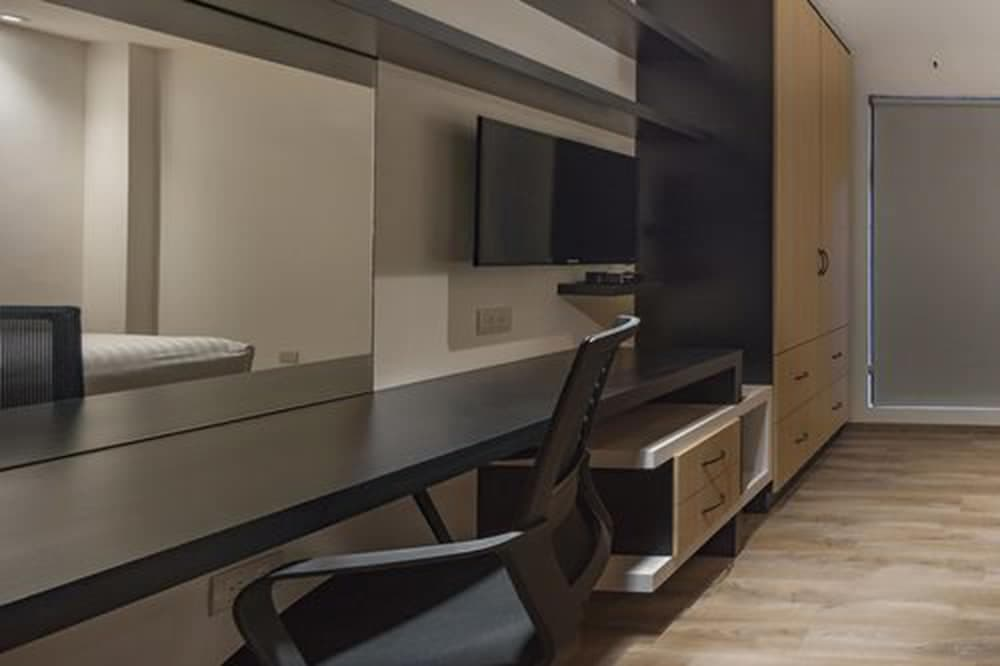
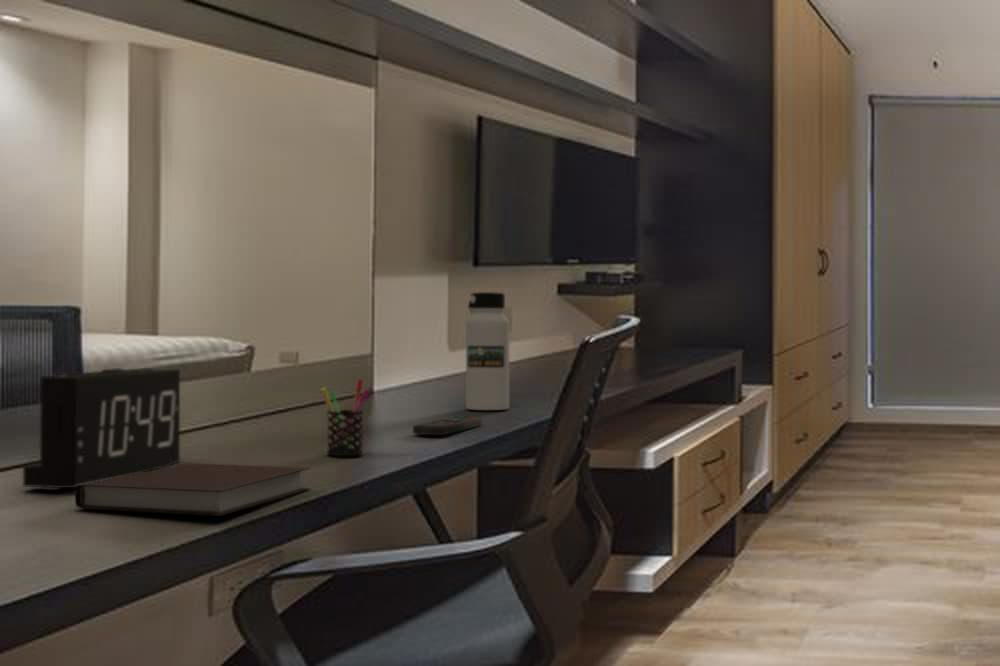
+ notebook (199, 486)
+ remote control (448, 425)
+ pen holder (344, 416)
+ alarm clock (107, 421)
+ water bottle (487, 350)
